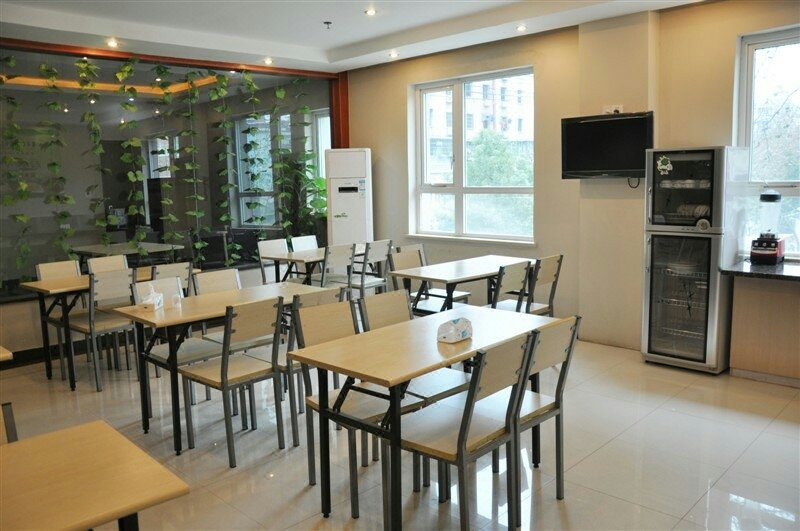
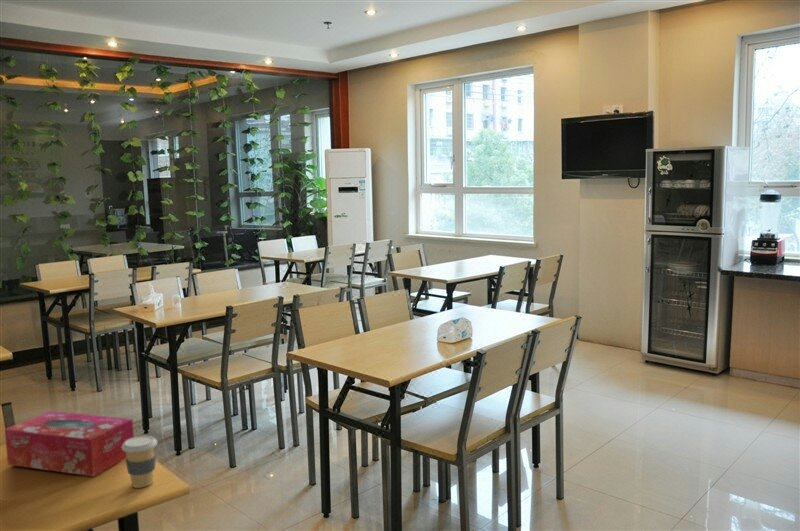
+ tissue box (70, 441)
+ coffee cup (140, 462)
